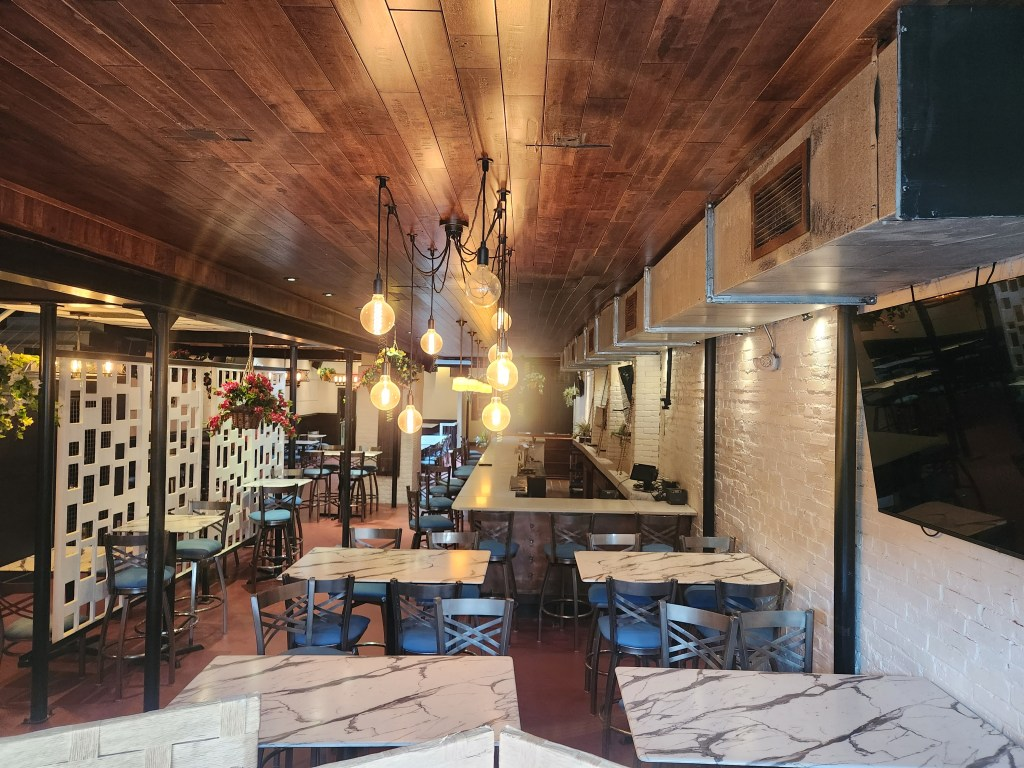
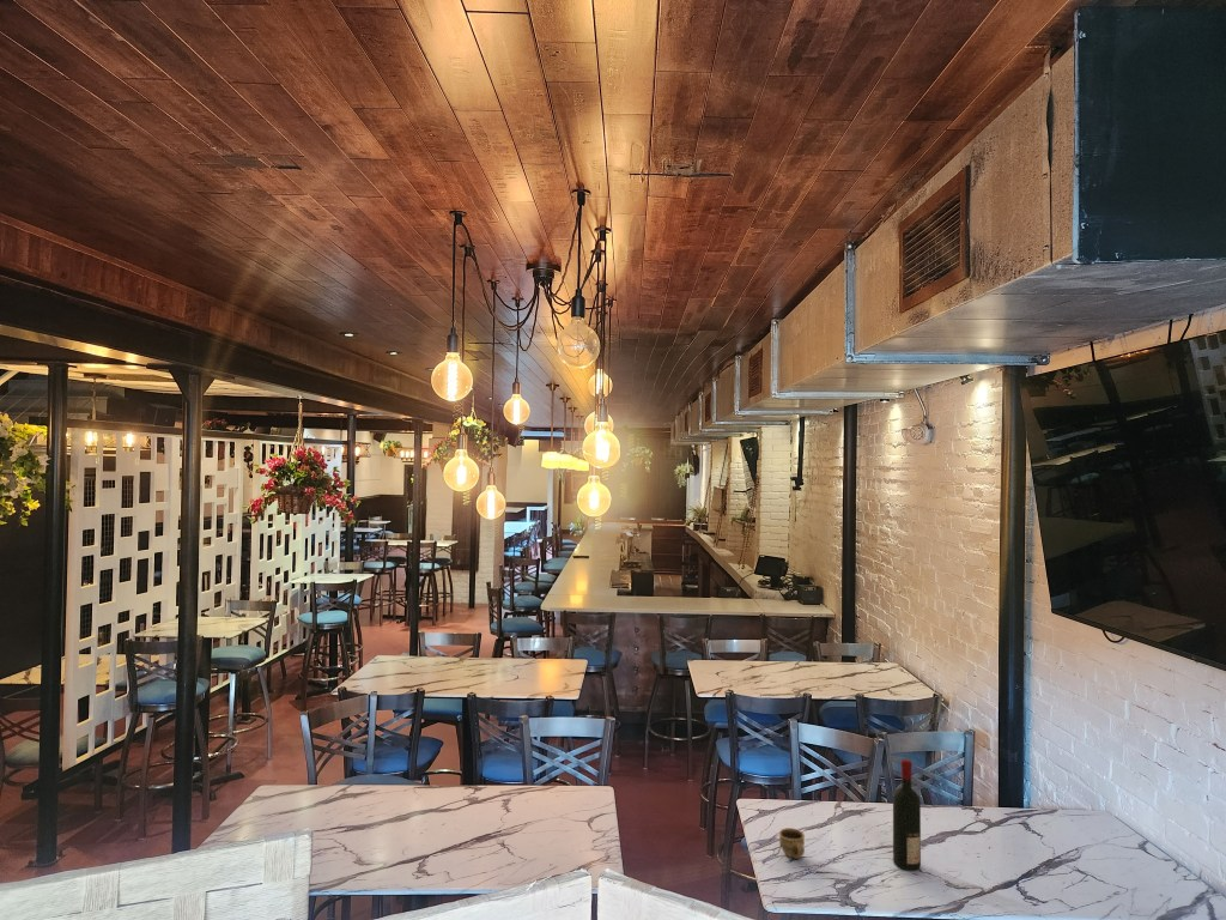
+ cup (793, 846)
+ alcohol (906, 812)
